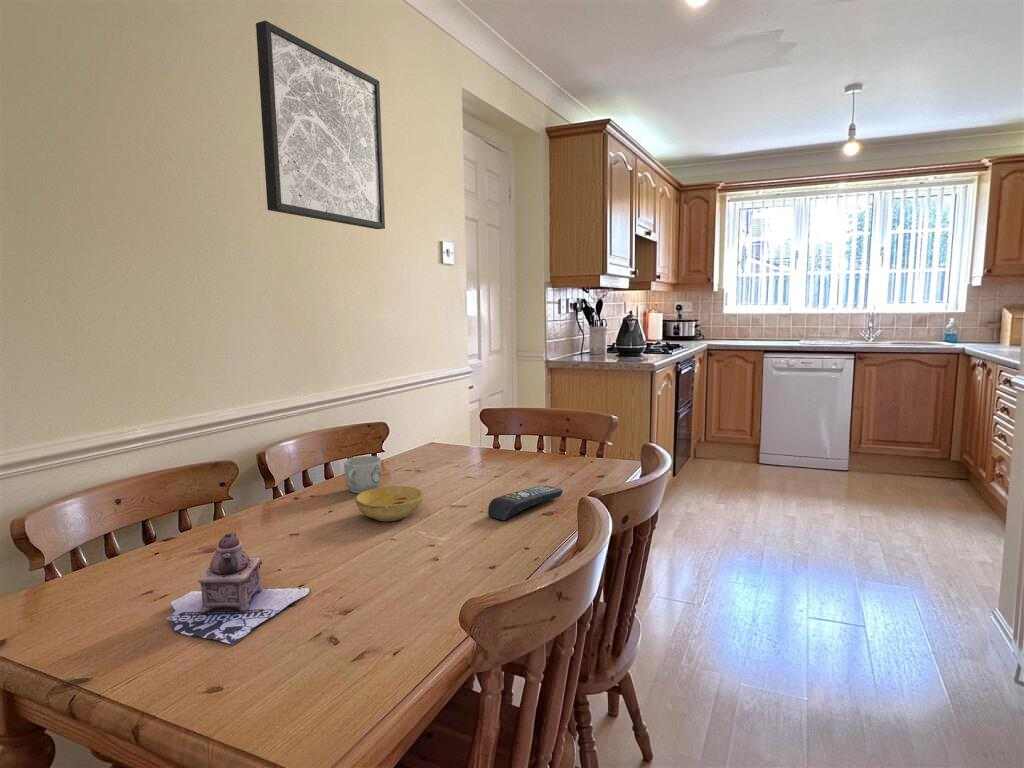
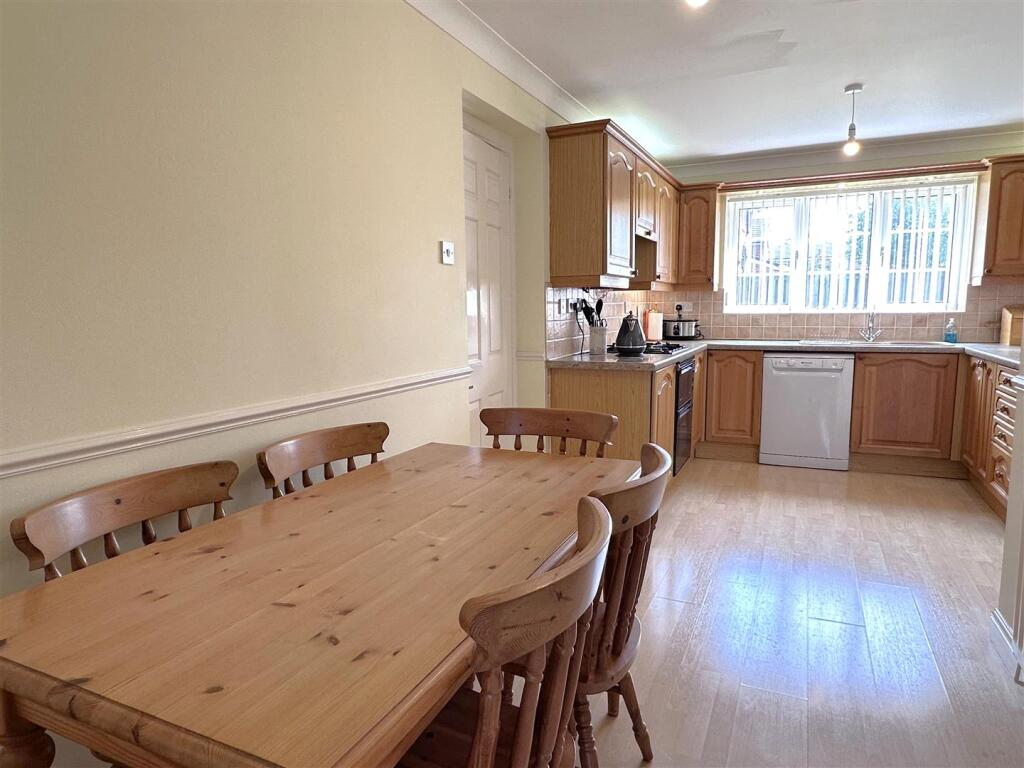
- wall art (328, 139)
- remote control (526, 499)
- bowl (390, 504)
- teapot (227, 572)
- mug (360, 476)
